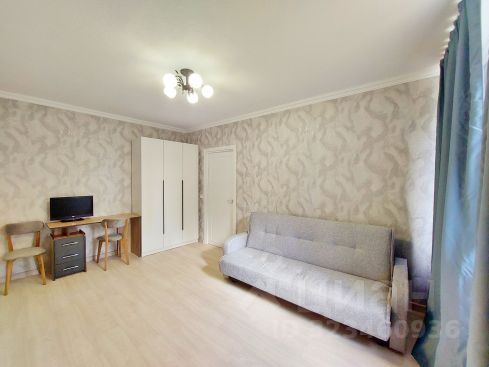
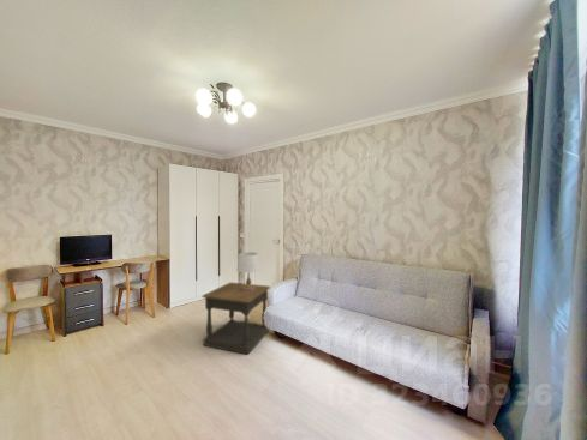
+ side table (238, 311)
+ table lamp (248, 271)
